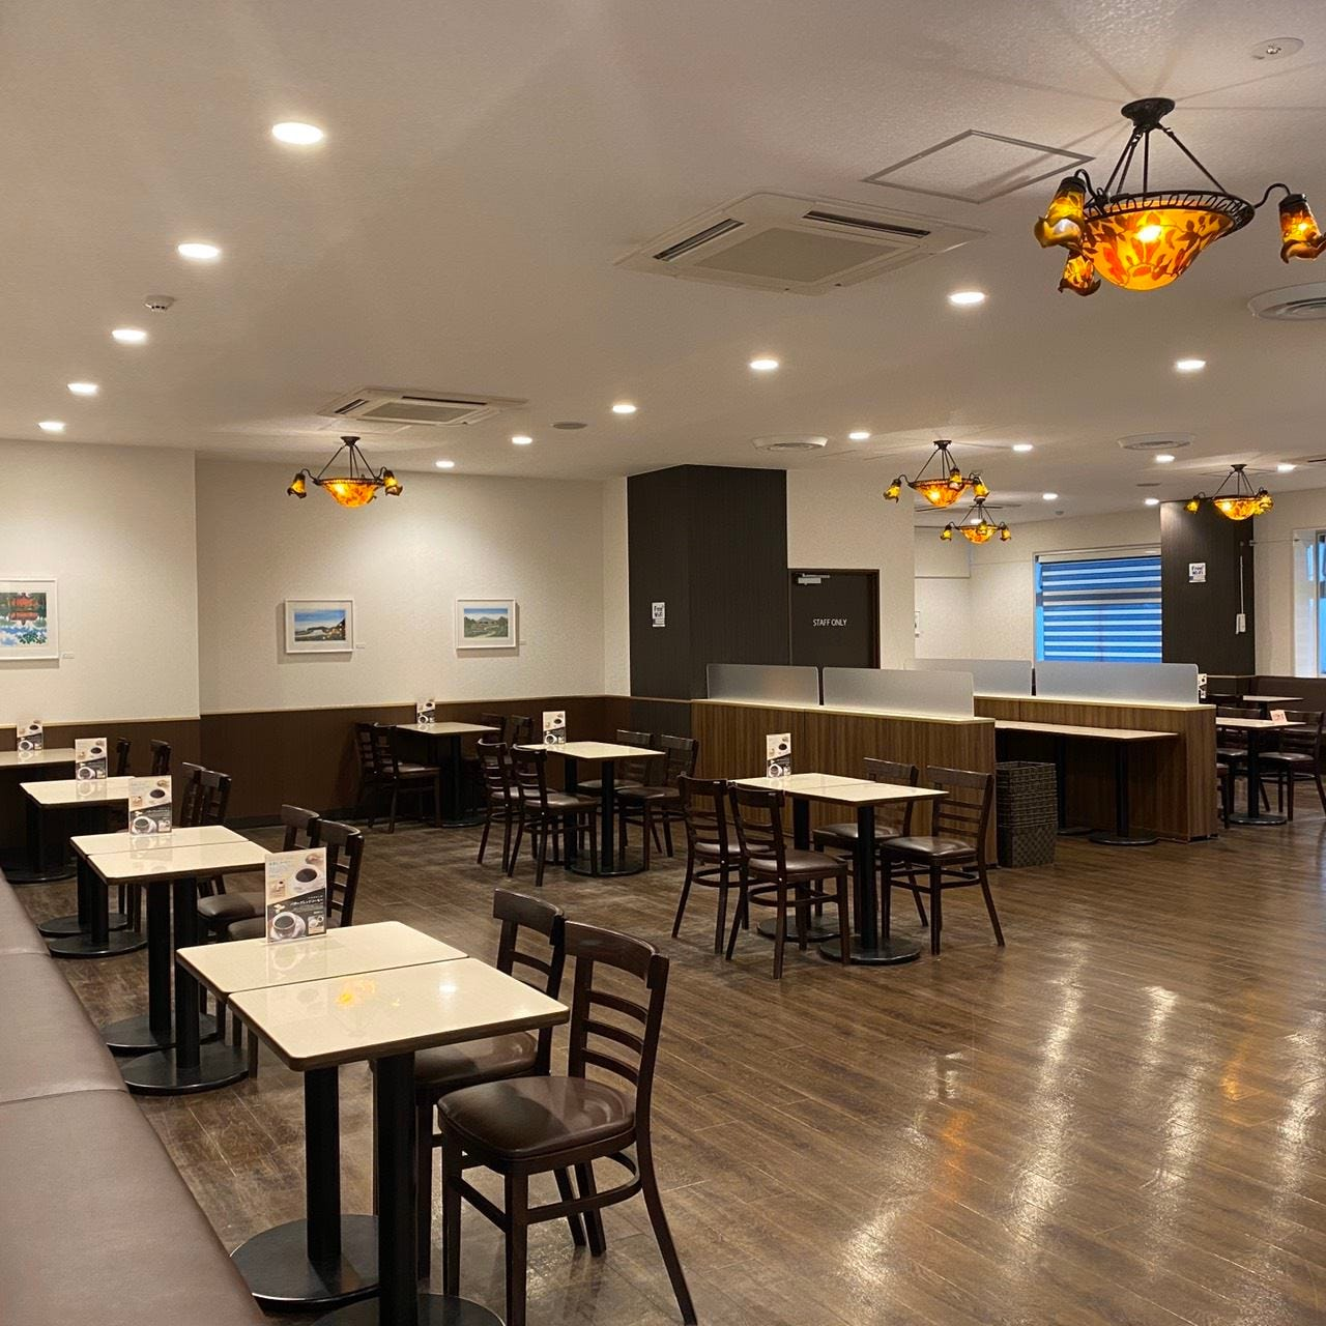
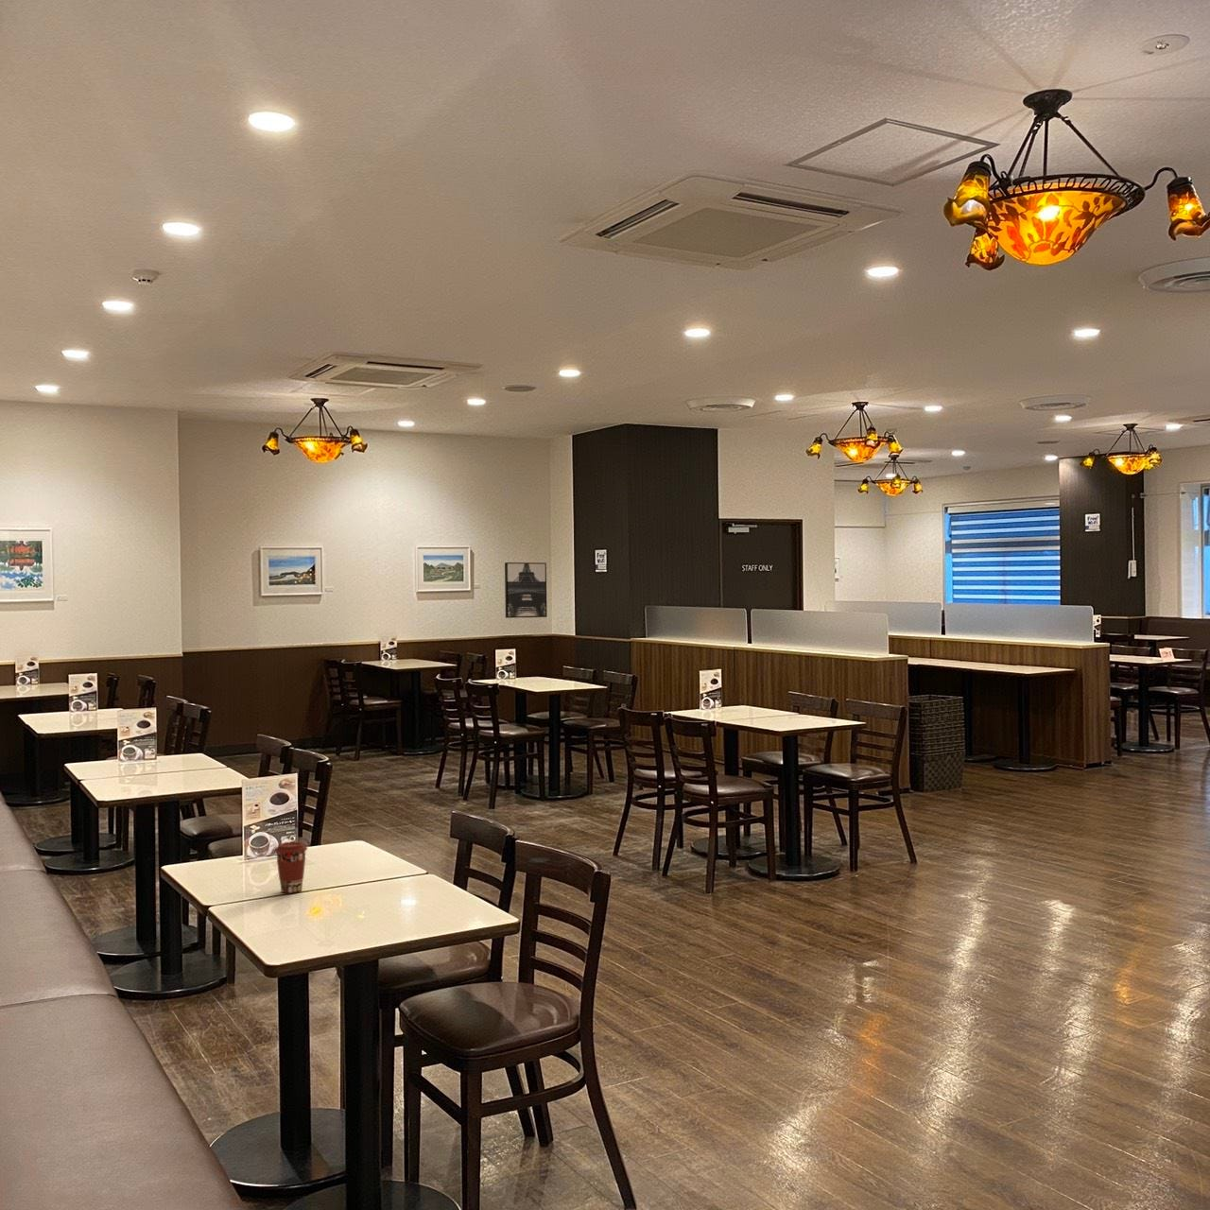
+ coffee cup (291, 867)
+ wall art (525, 589)
